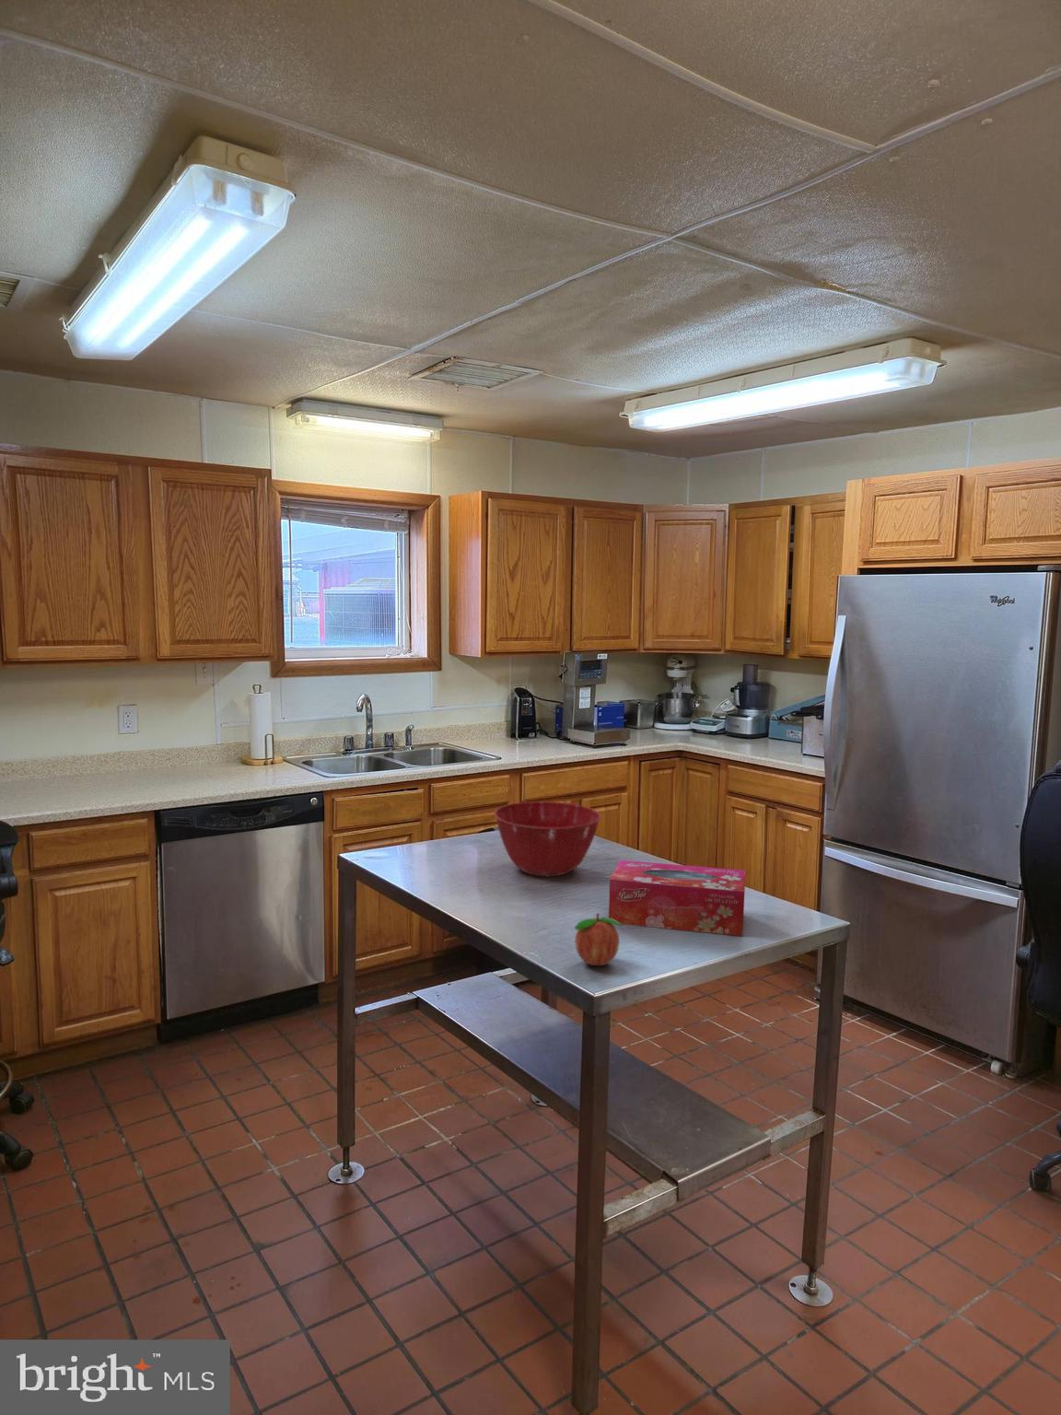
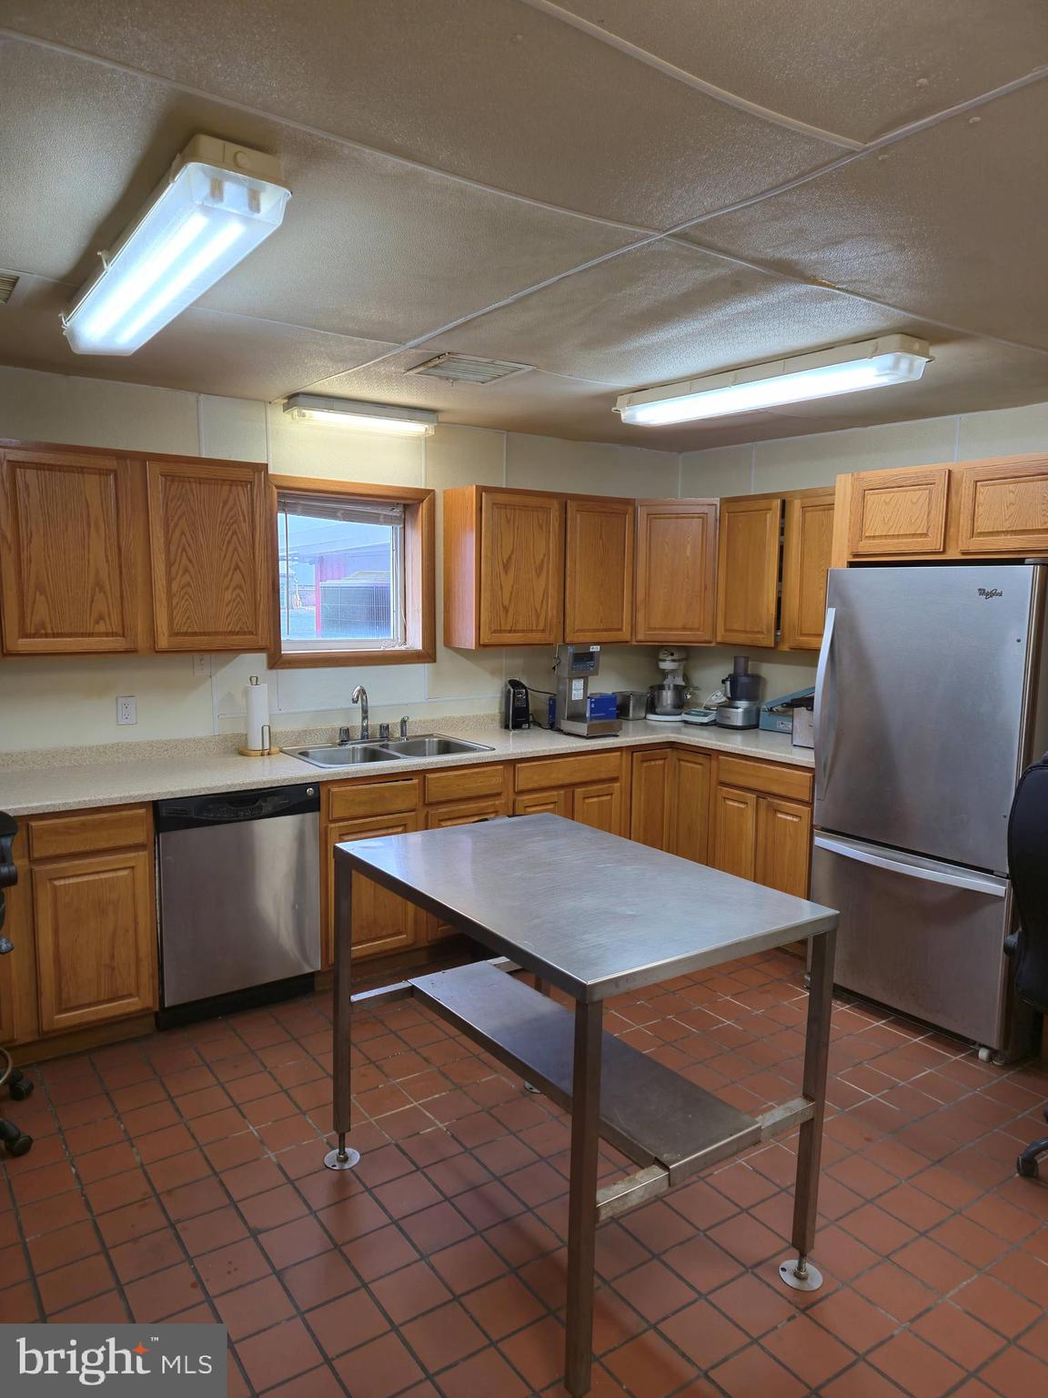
- mixing bowl (547, 841)
- fruit (597, 938)
- tissue box (678, 896)
